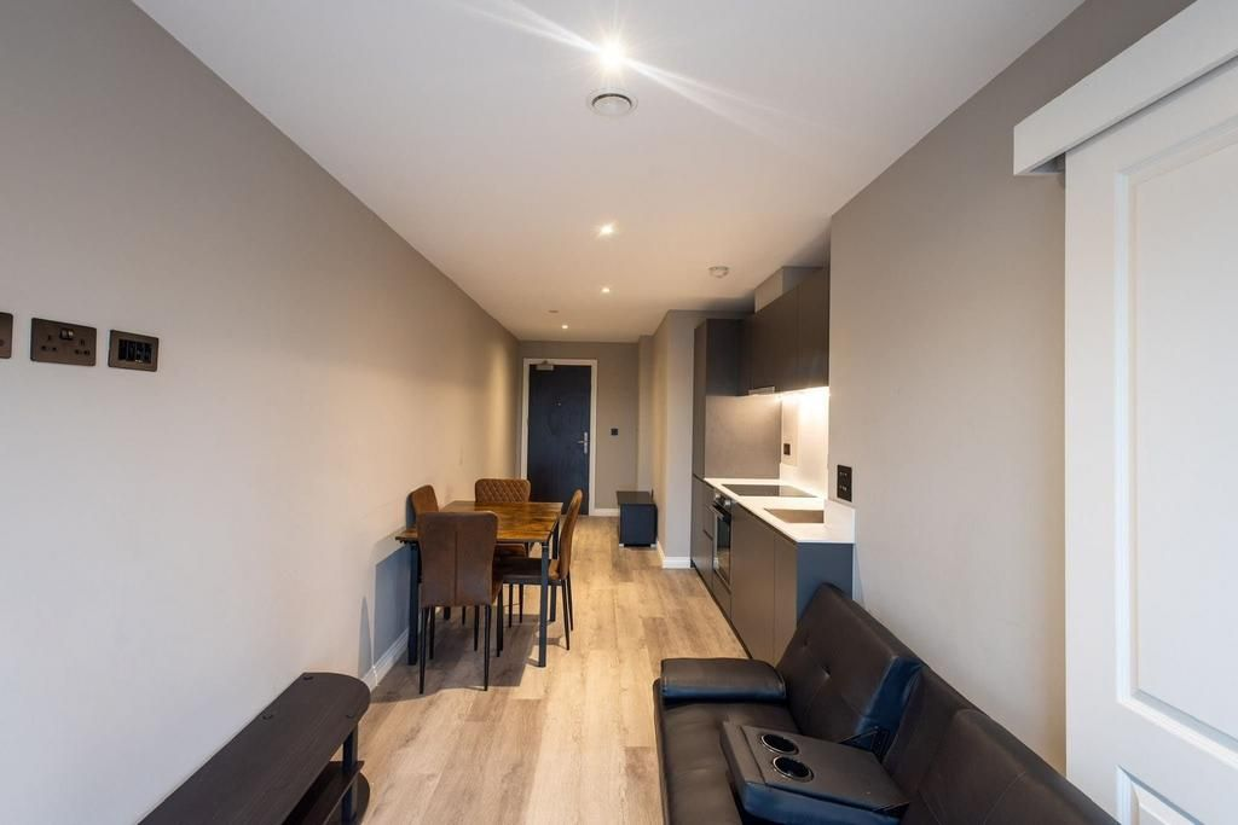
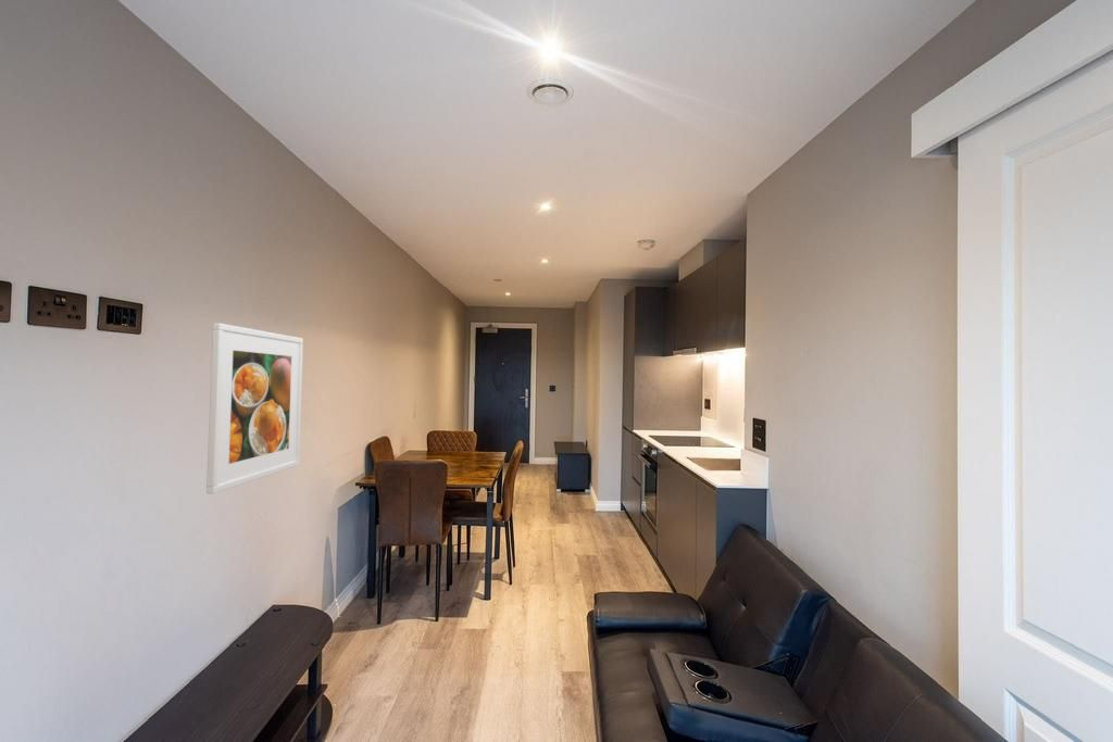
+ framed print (262, 404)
